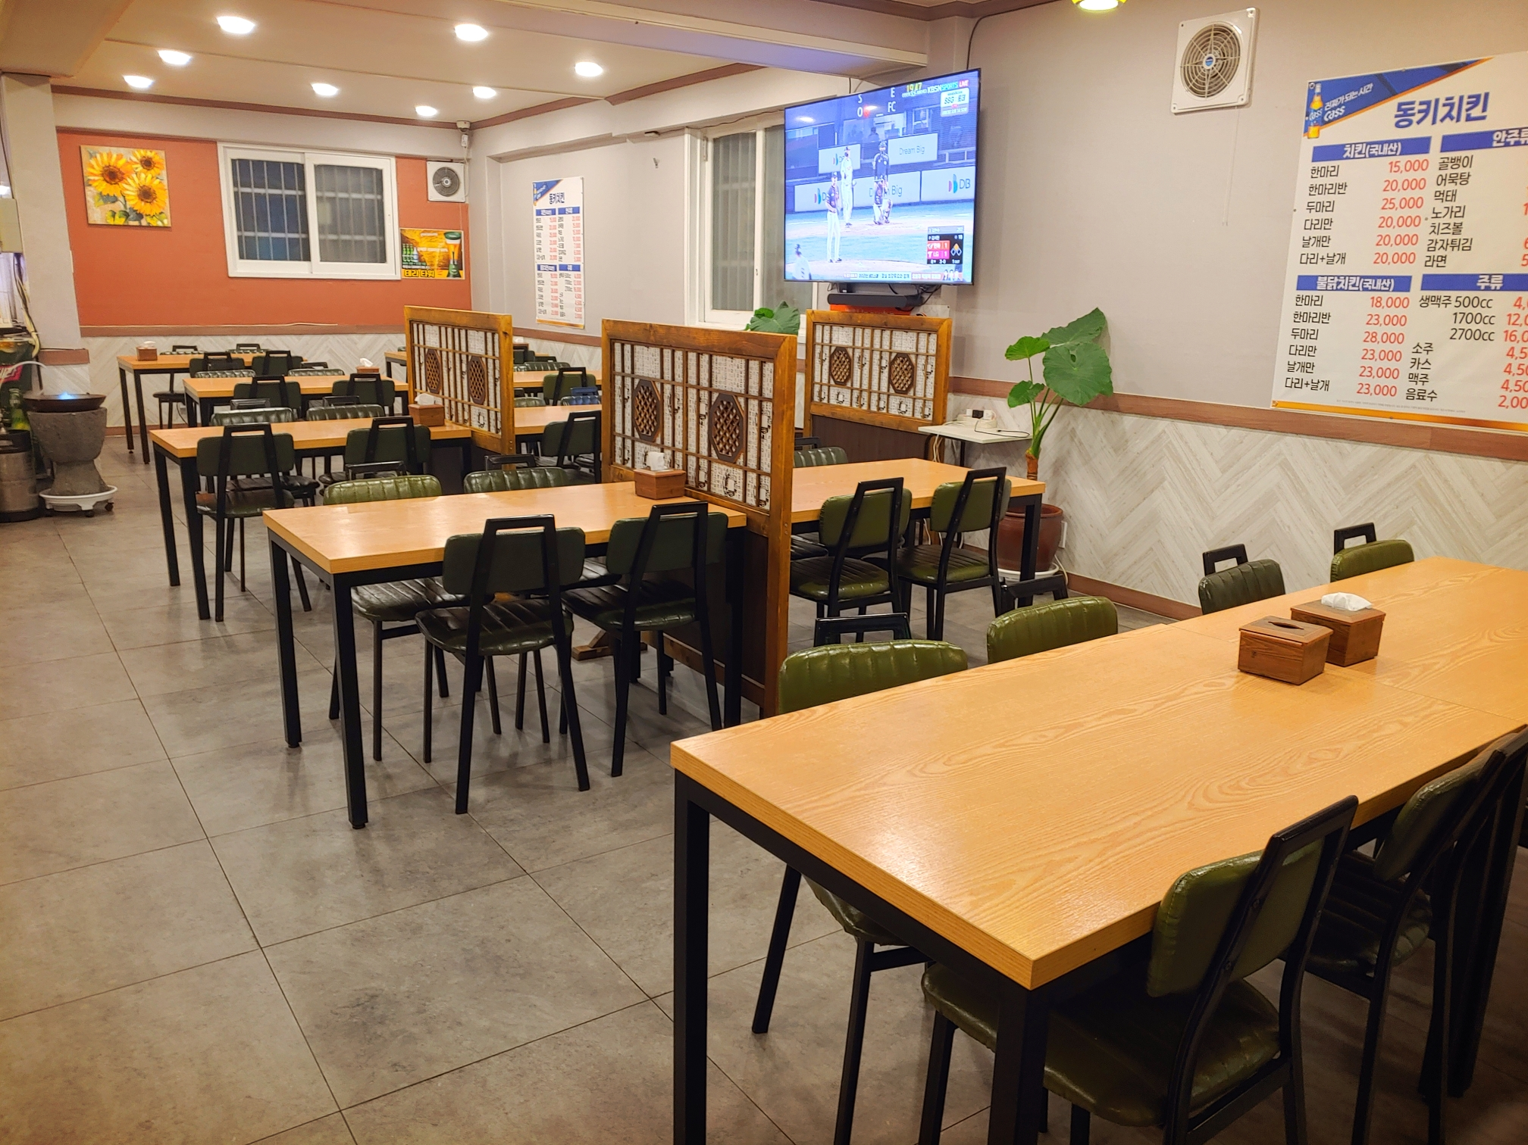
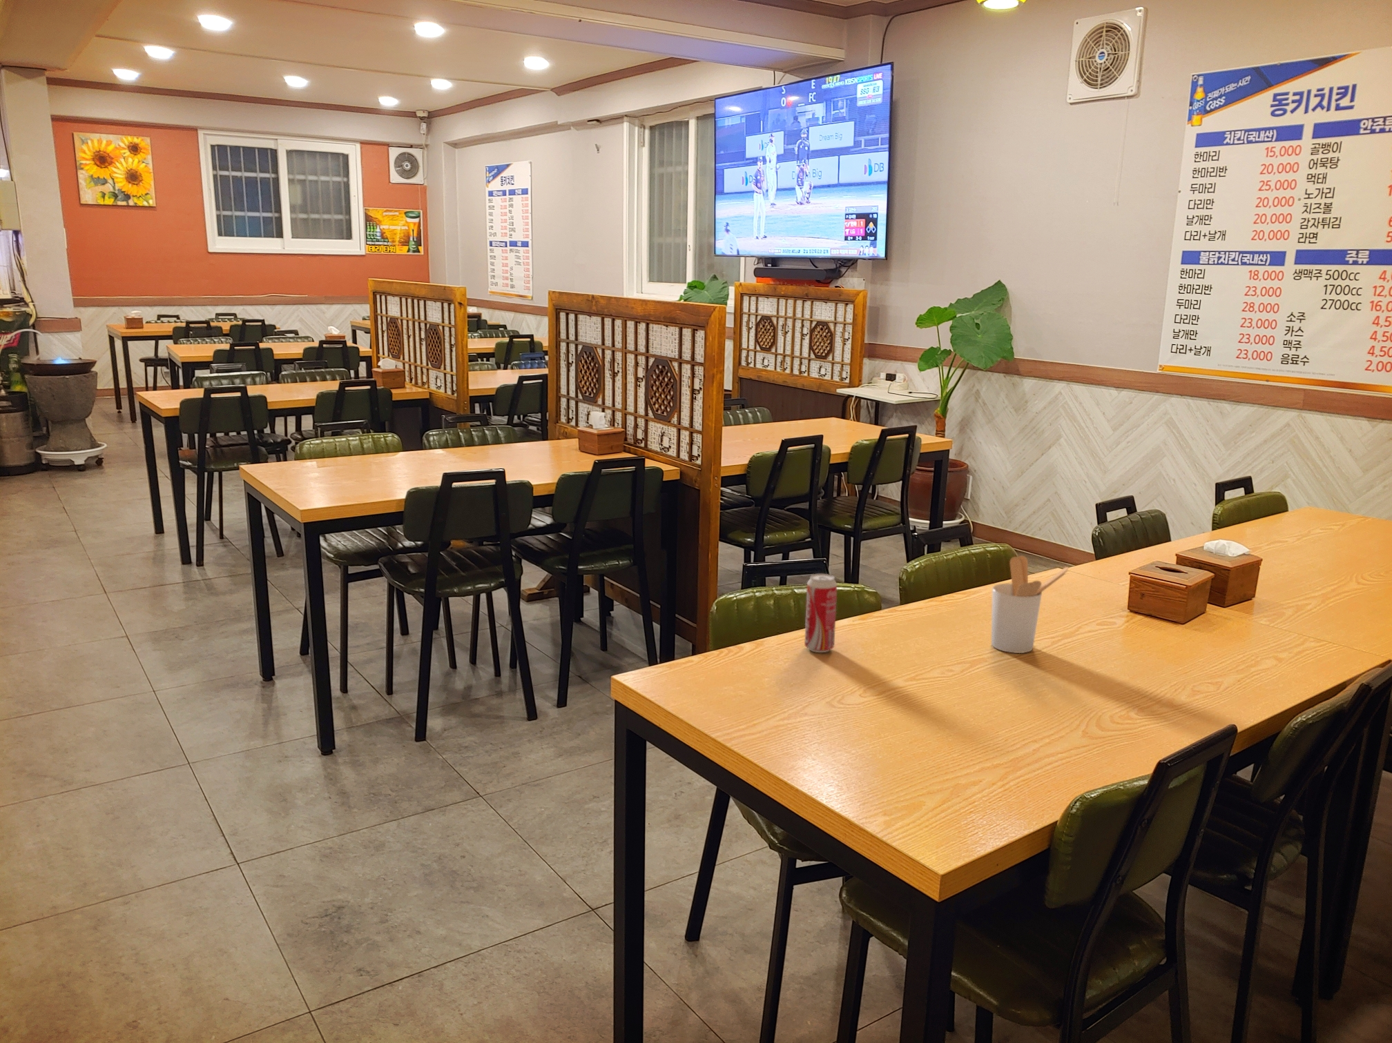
+ beverage can (820, 612)
+ utensil holder (1029, 605)
